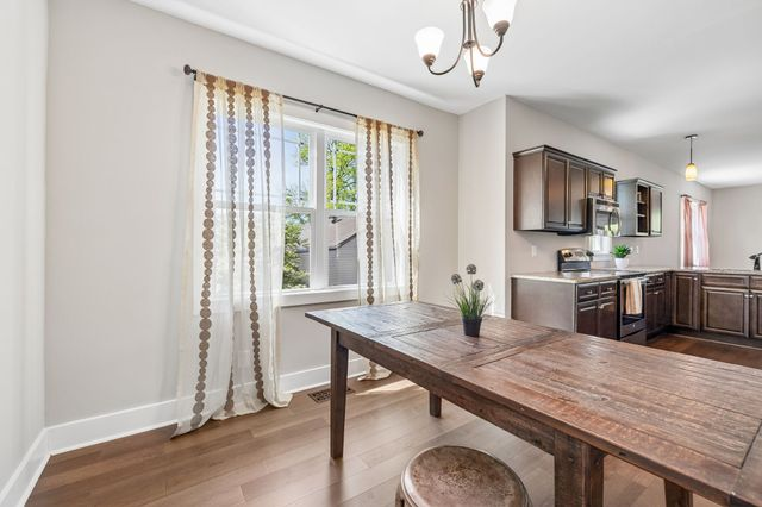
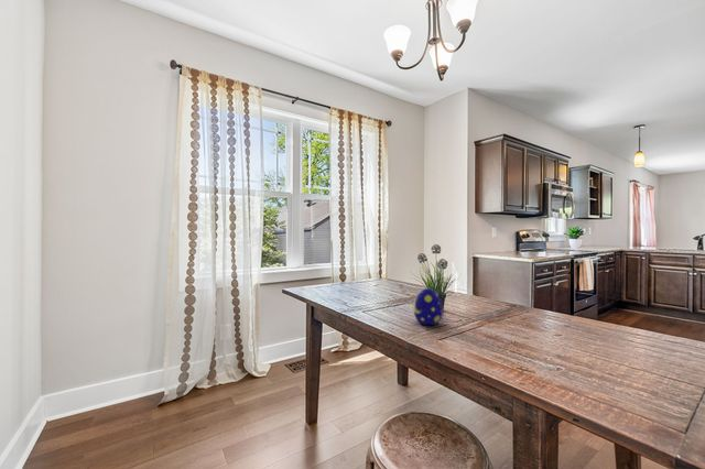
+ decorative egg (427, 305)
